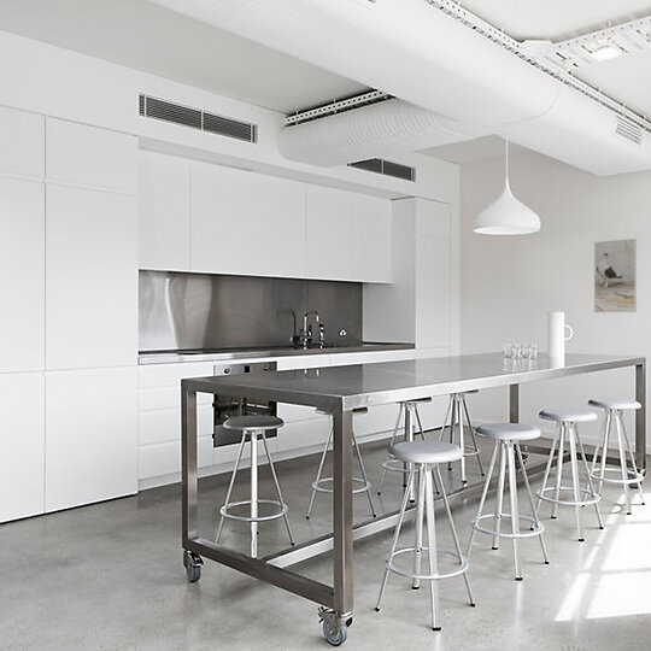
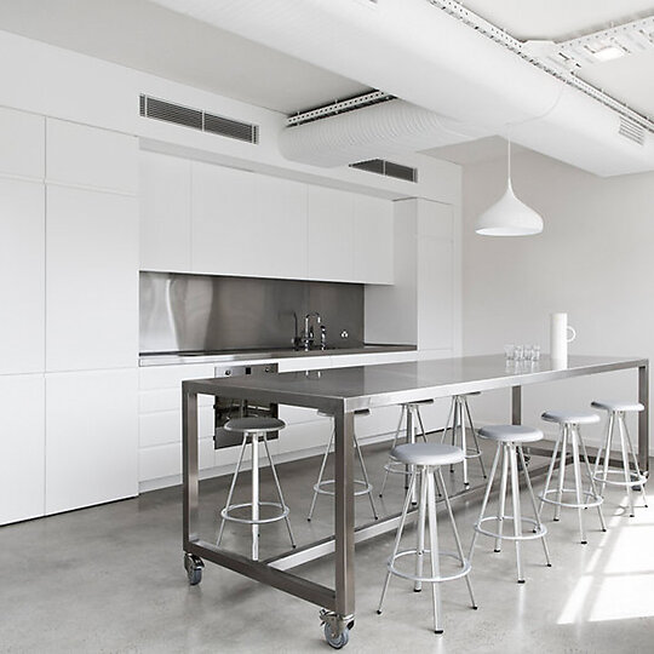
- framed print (615, 276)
